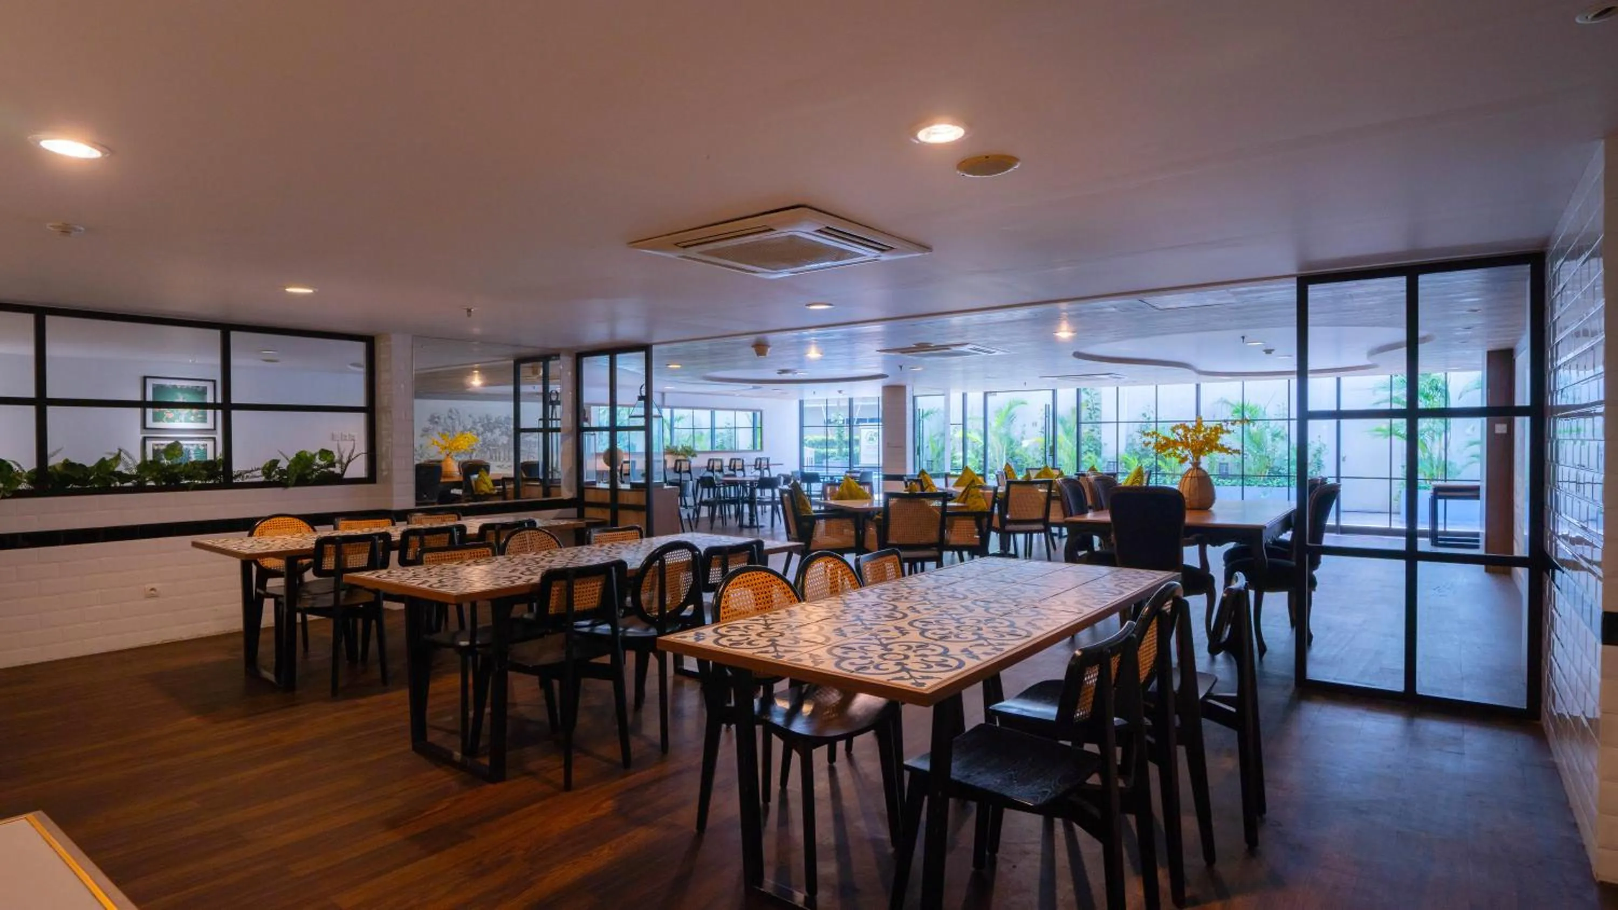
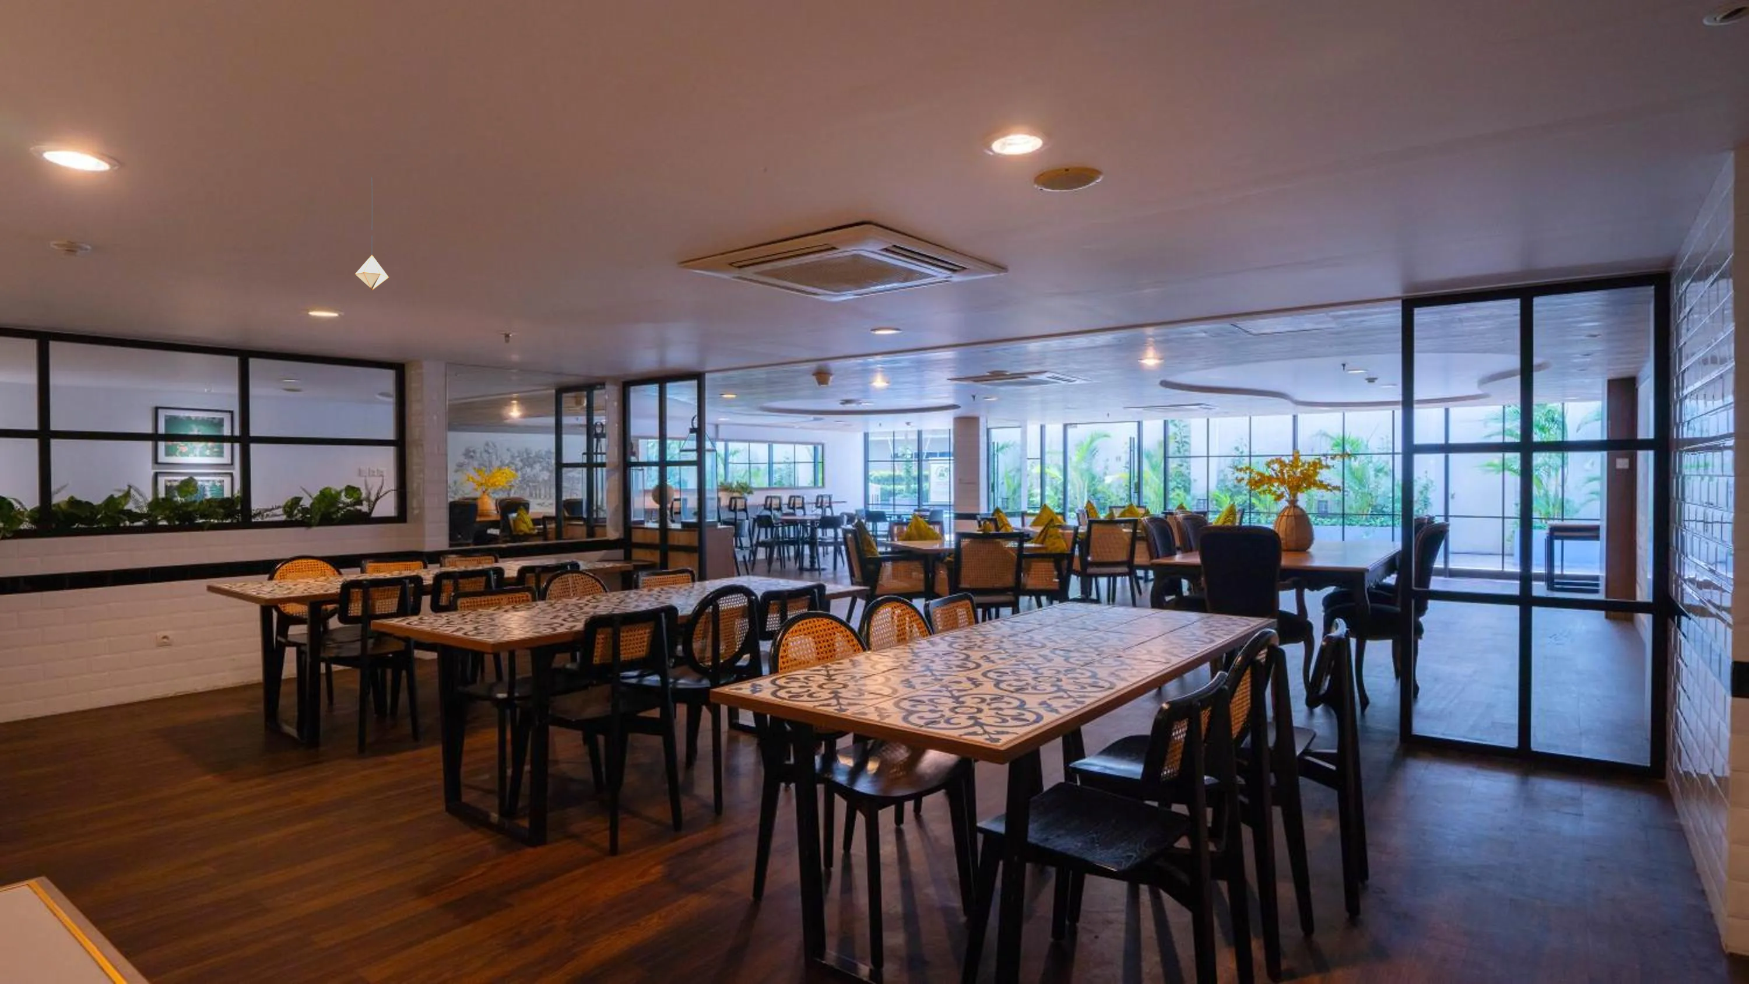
+ pendant light (371, 237)
